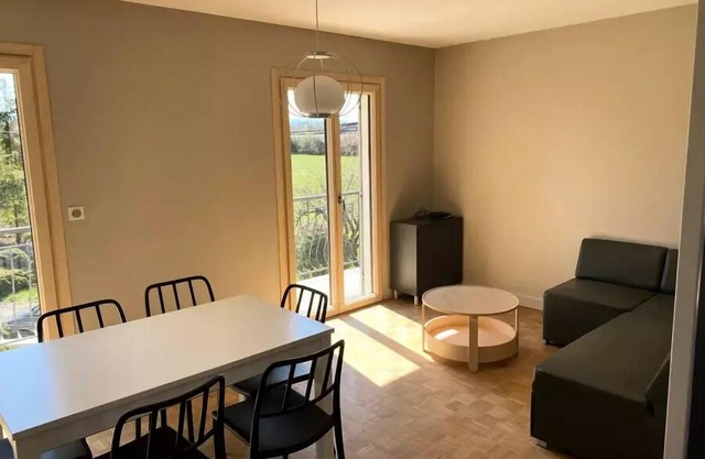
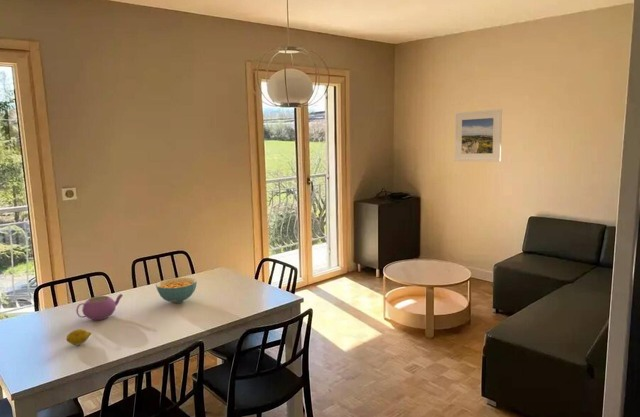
+ cereal bowl (176, 292)
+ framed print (477, 136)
+ fruit (78, 336)
+ teapot (100, 307)
